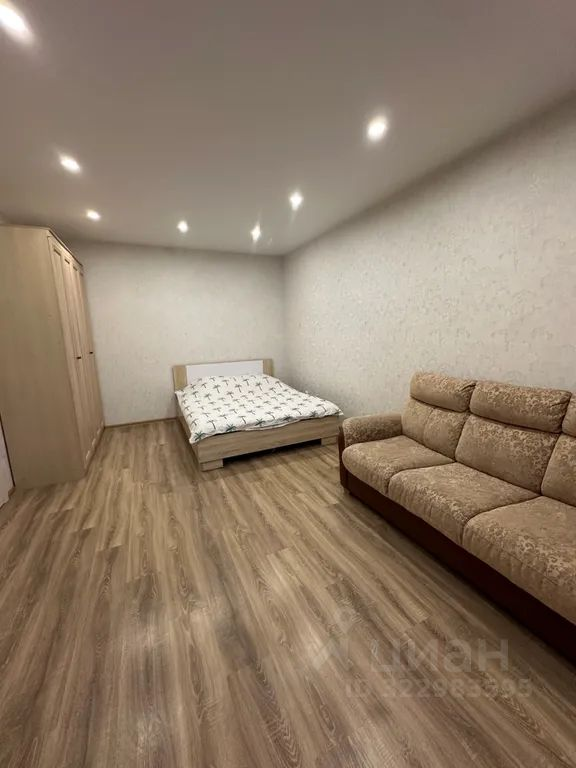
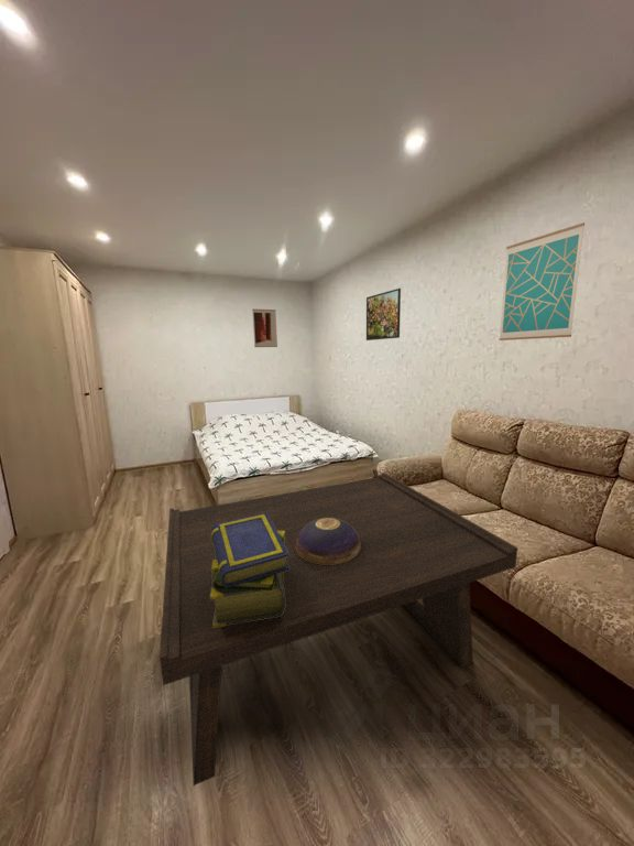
+ wall art (264, 328)
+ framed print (382, 316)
+ wall art (536, 289)
+ stack of books (250, 562)
+ coffee table (321, 589)
+ decorative bowl (328, 533)
